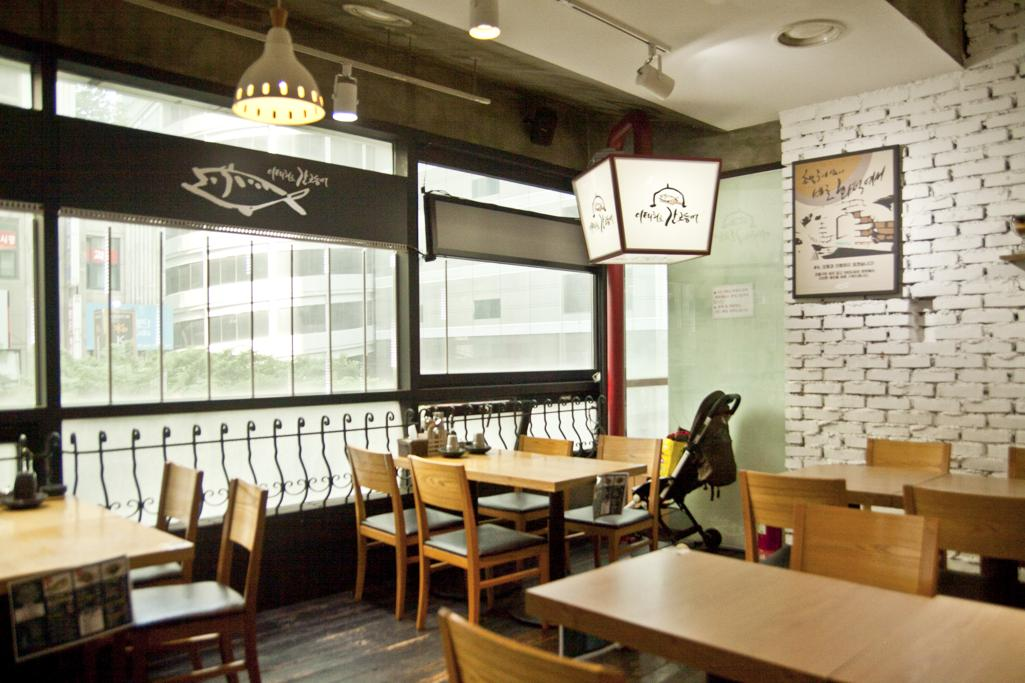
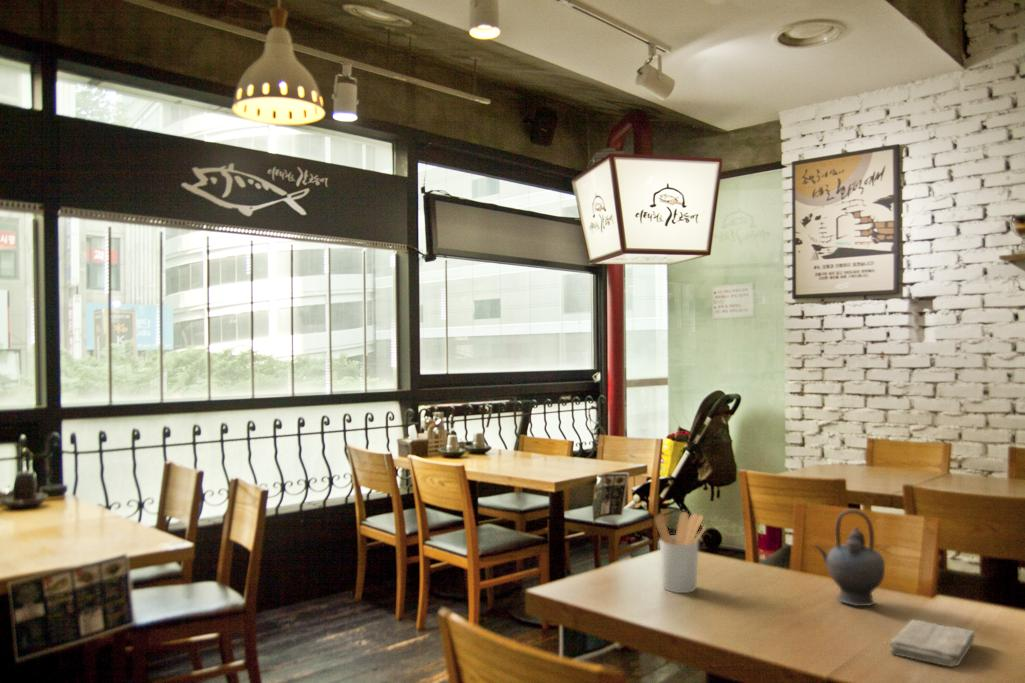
+ washcloth (932, 640)
+ utensil holder (682, 549)
+ teapot (848, 554)
